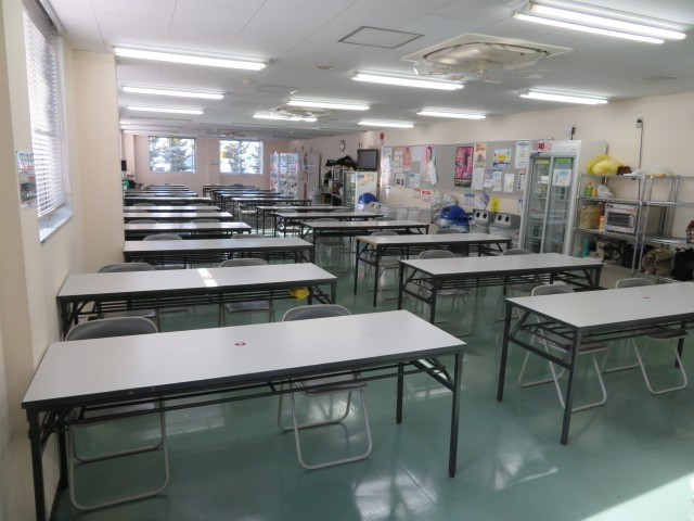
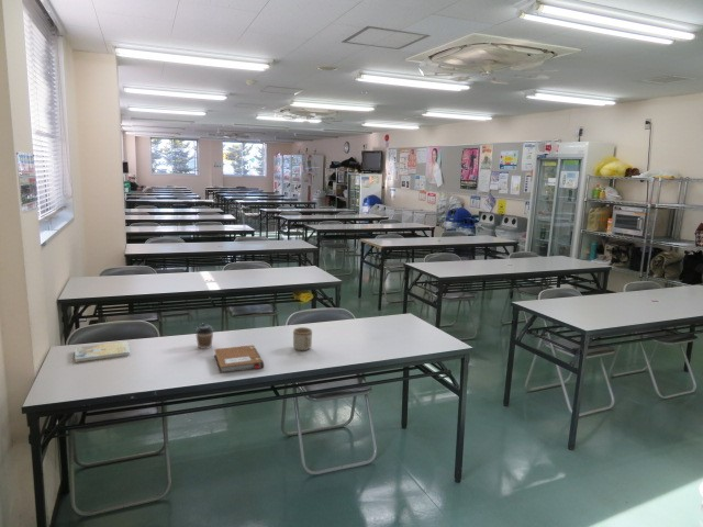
+ notebook (238, 358)
+ mug (303, 339)
+ coffee cup (204, 335)
+ book (102, 350)
